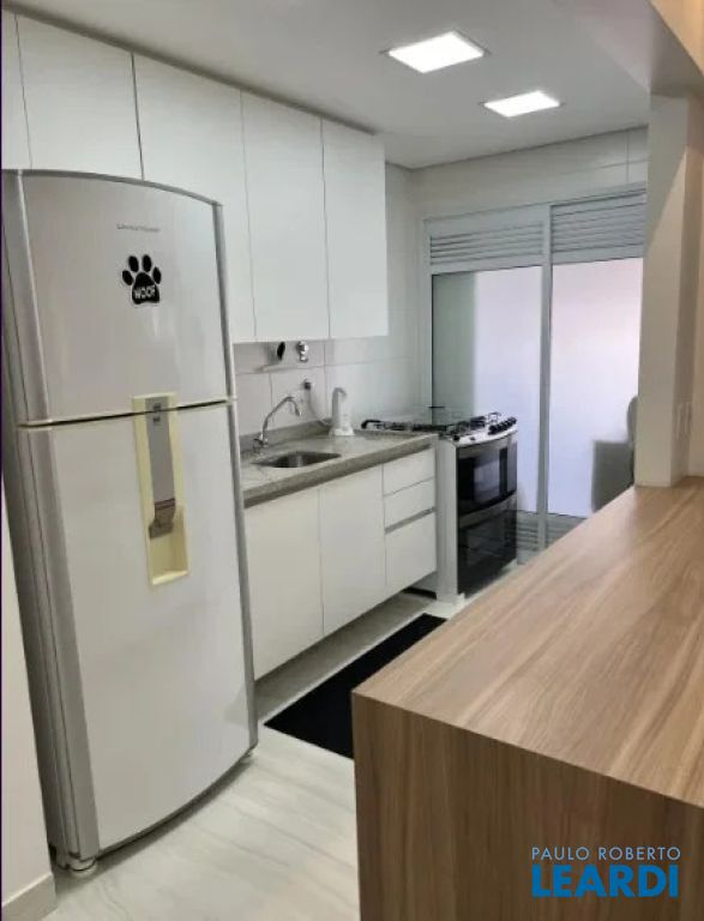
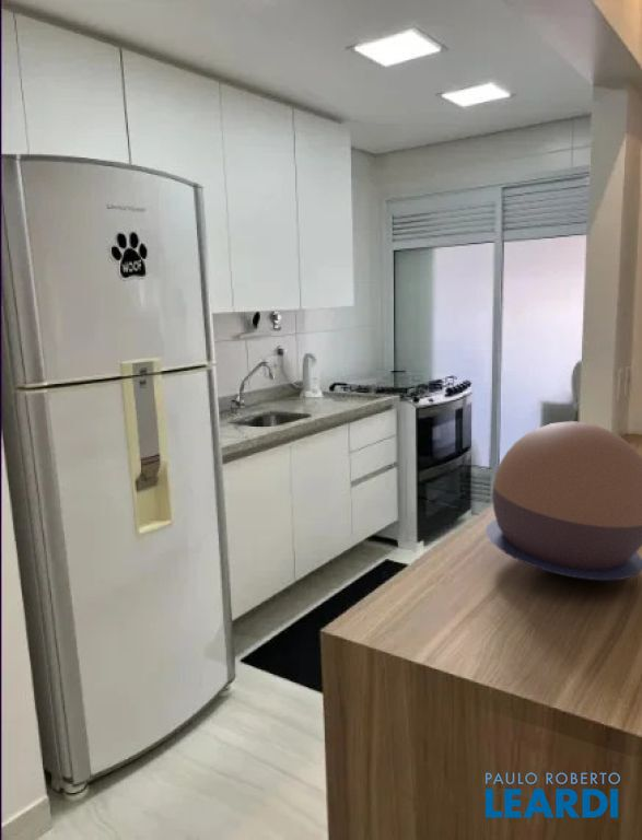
+ decorative bowl (567, 498)
